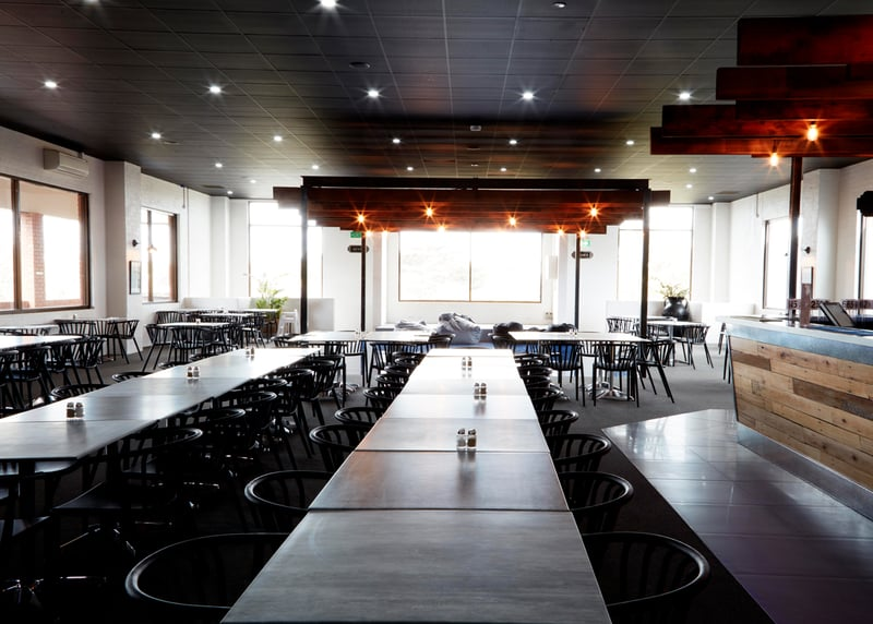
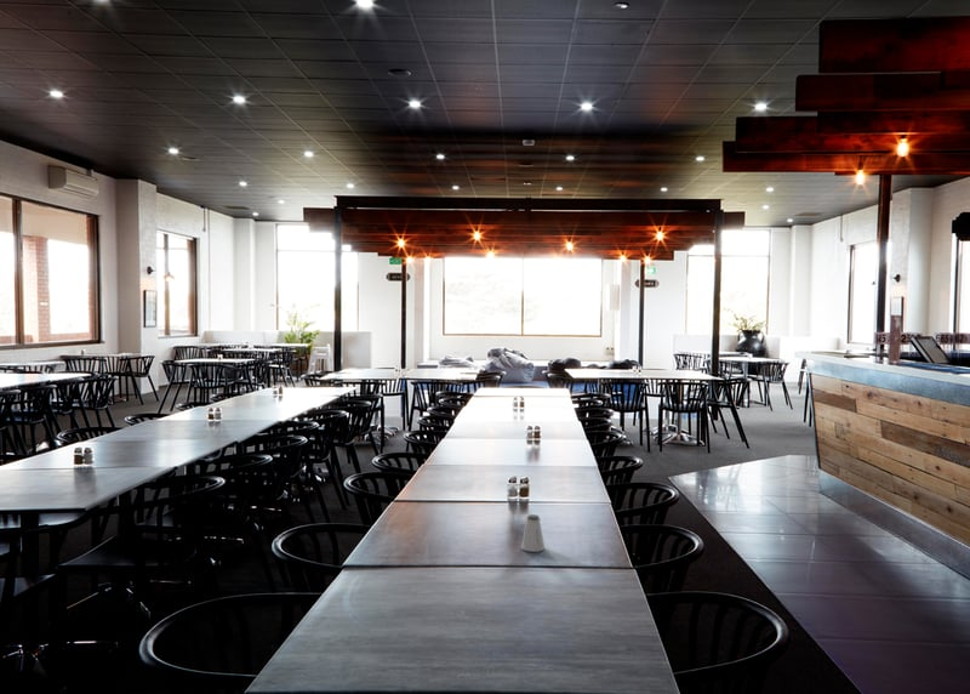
+ saltshaker (532, 531)
